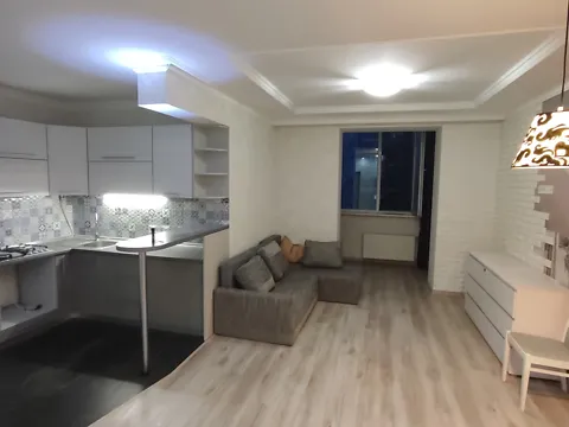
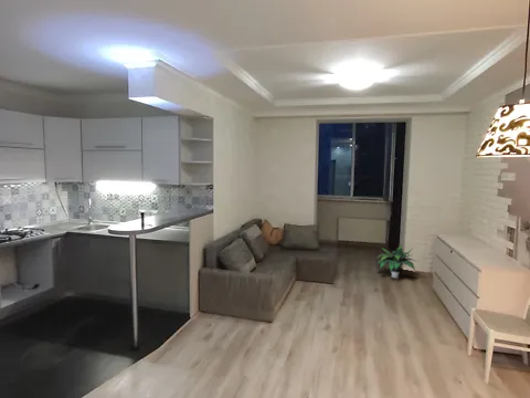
+ potted plant (396, 261)
